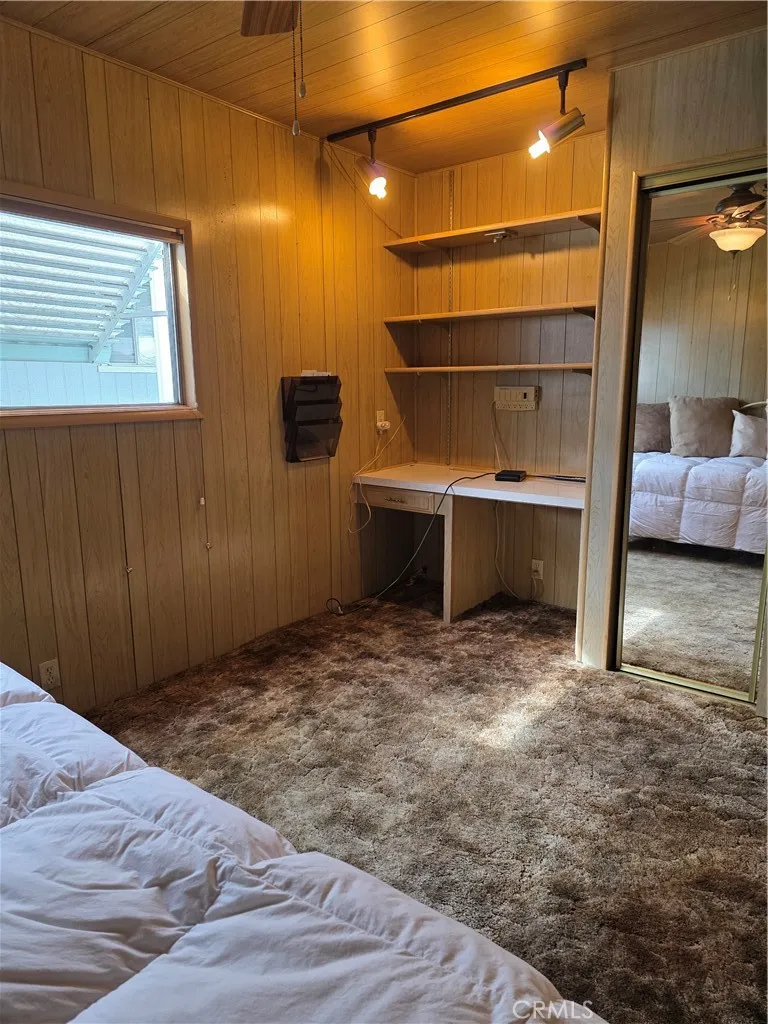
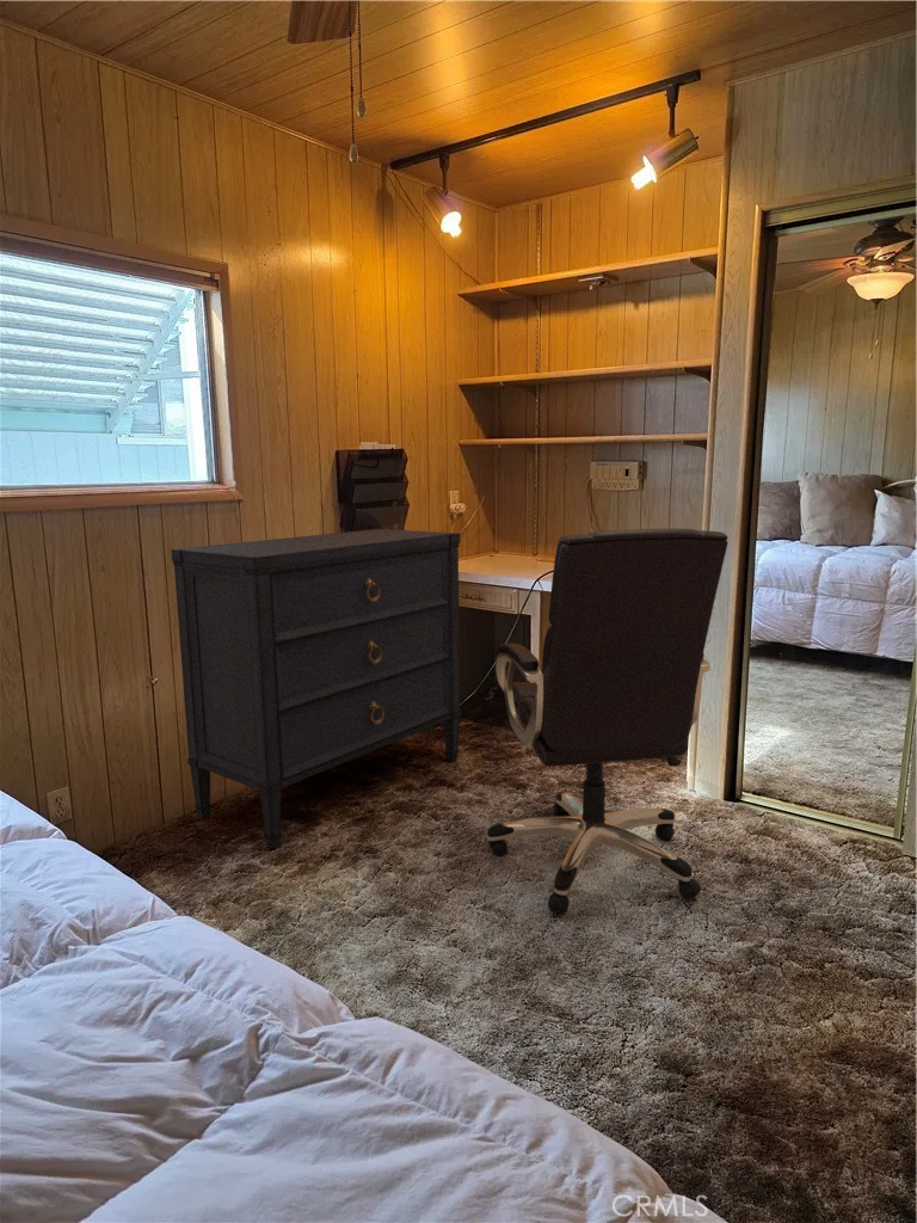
+ chair (596, 696)
+ dresser (334, 666)
